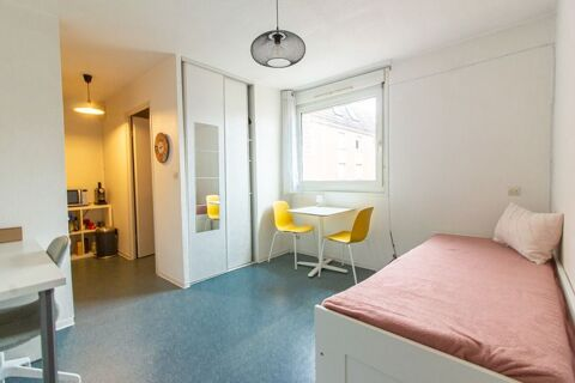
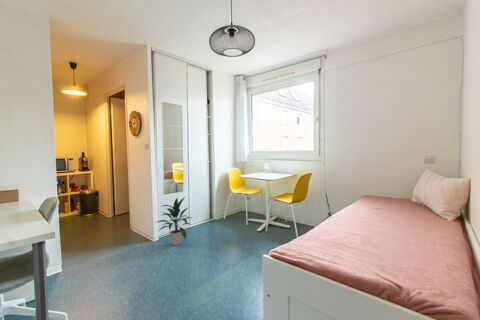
+ indoor plant (175, 221)
